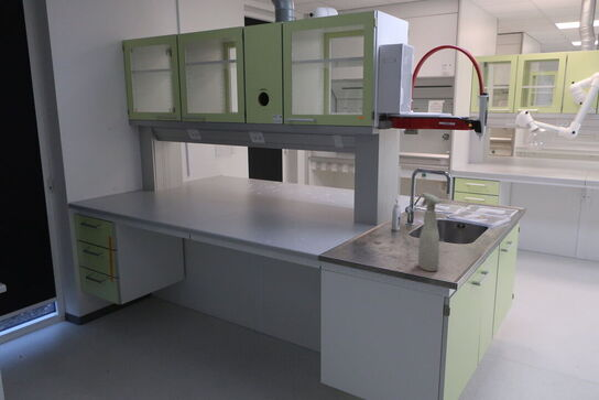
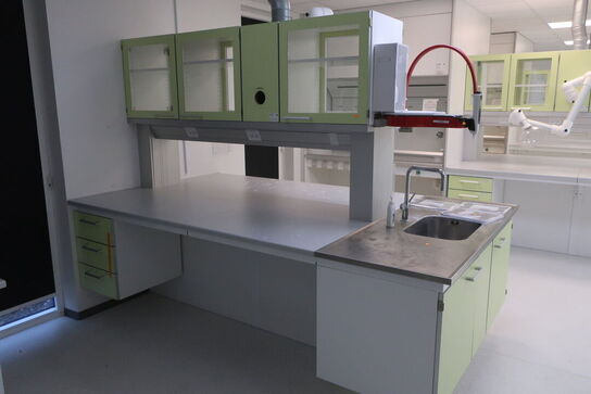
- spray bottle (429, 231)
